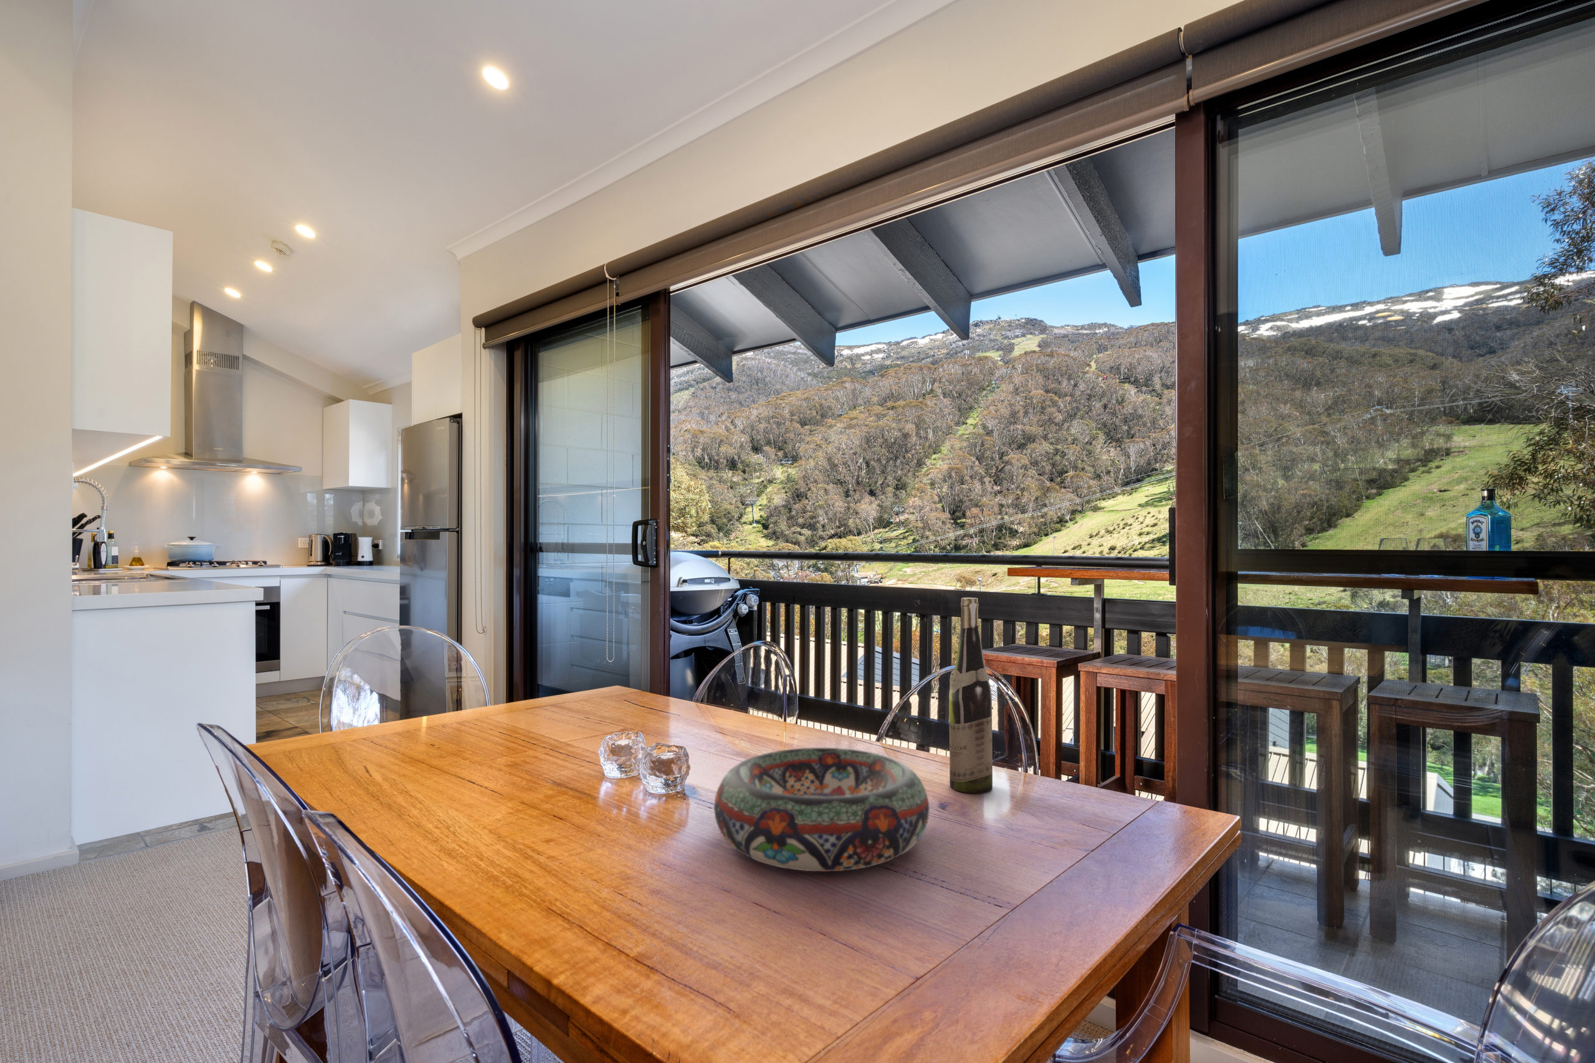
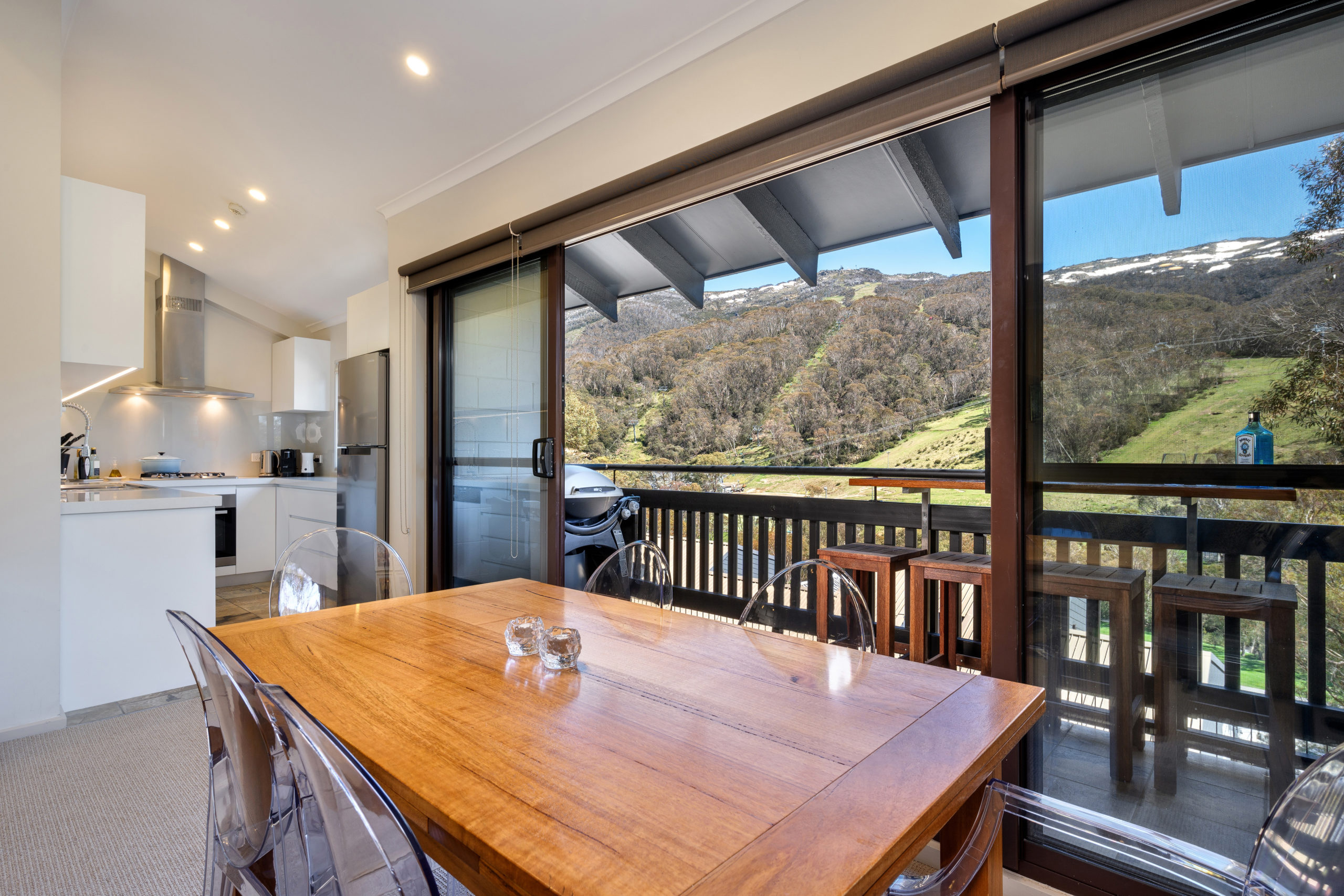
- decorative bowl (821, 804)
- wine bottle (970, 692)
